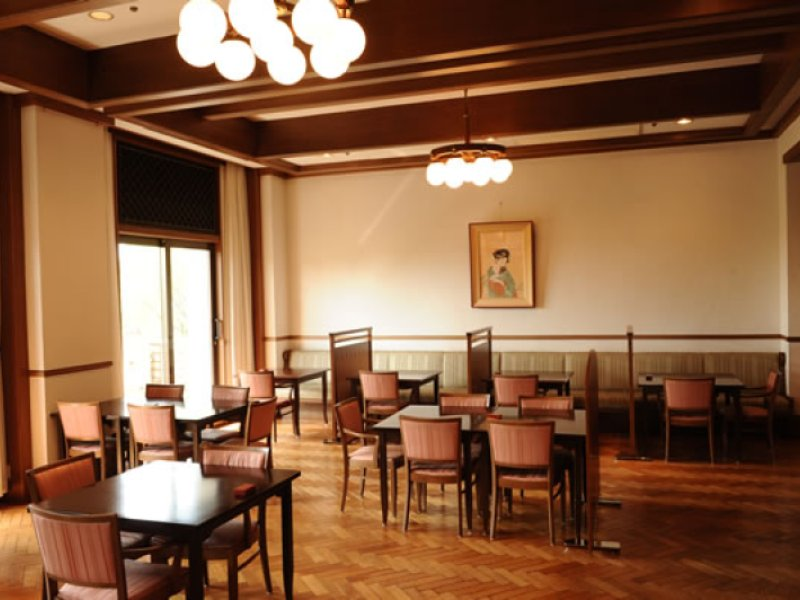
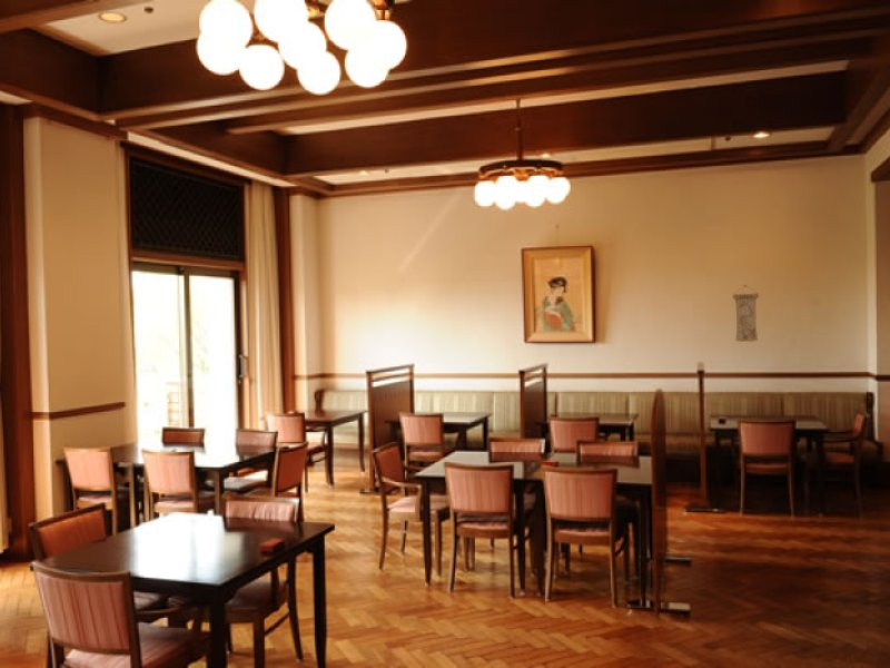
+ wall scroll (745, 313)
